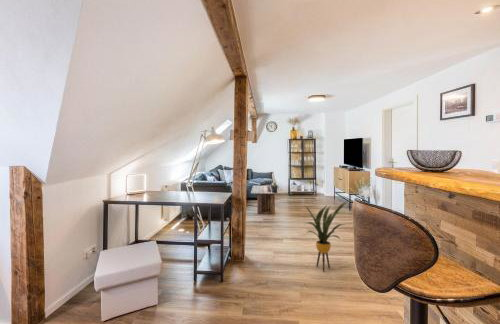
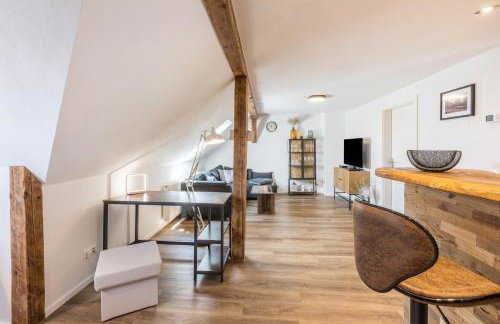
- house plant (327, 235)
